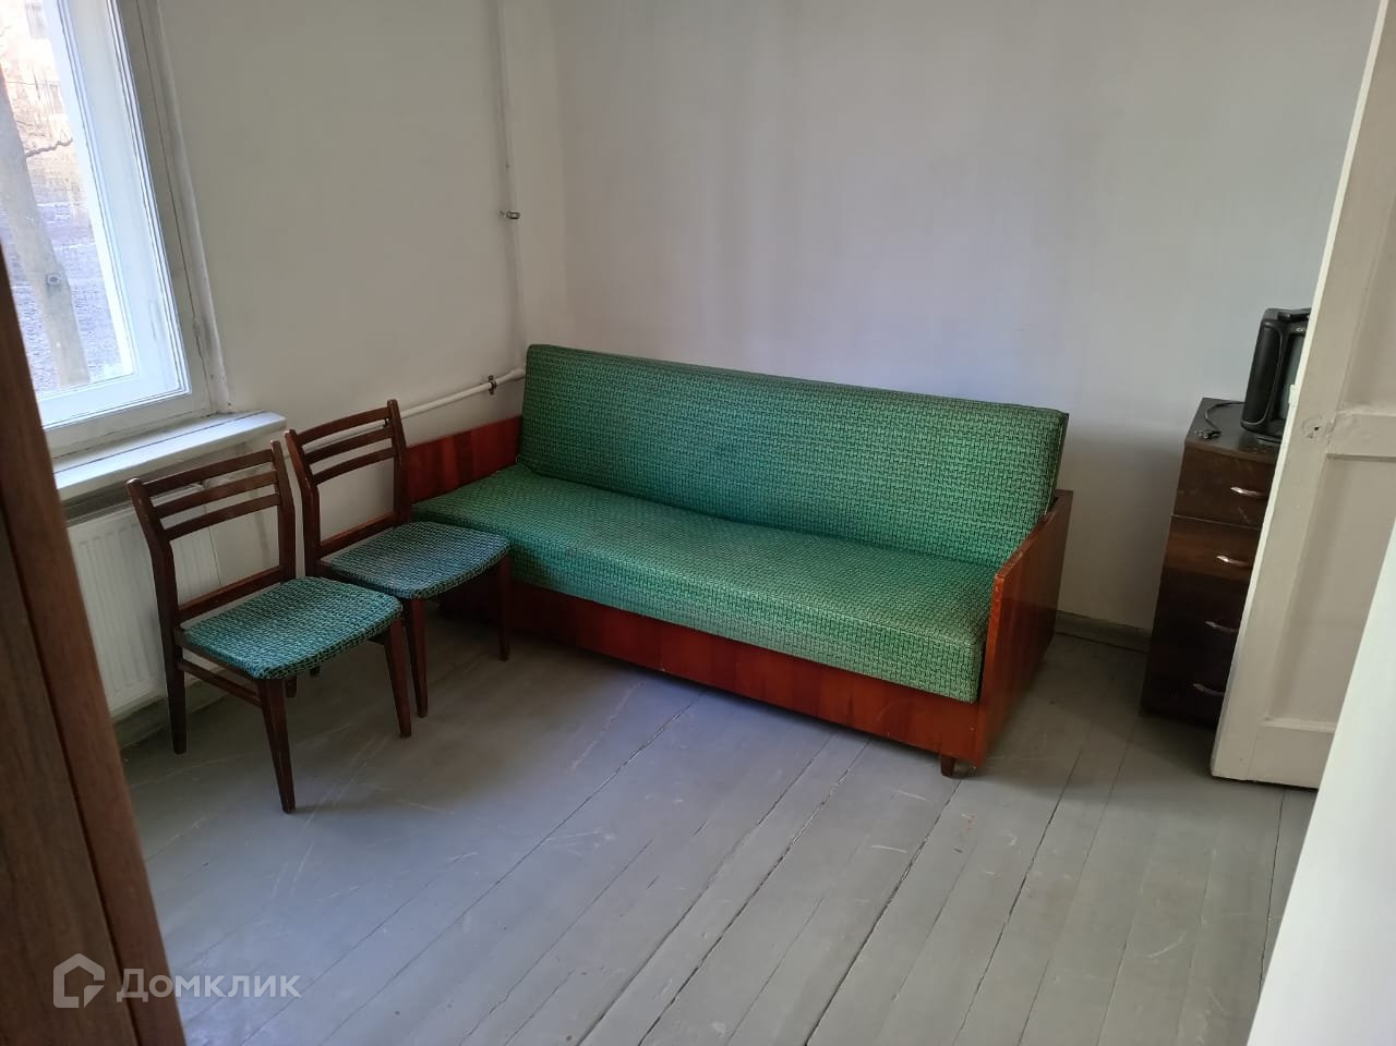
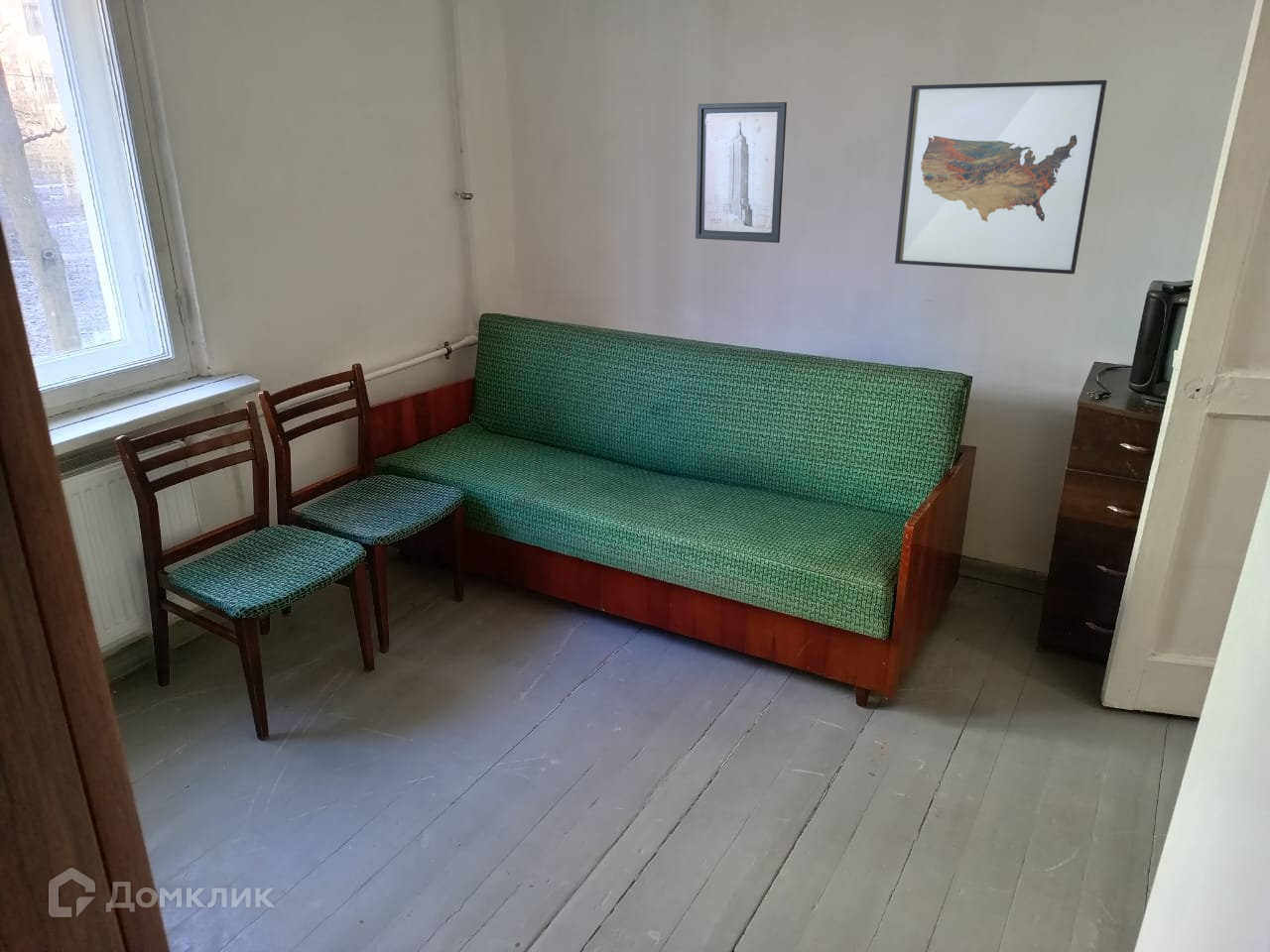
+ wall art (738, 174)
+ wall art (992, 178)
